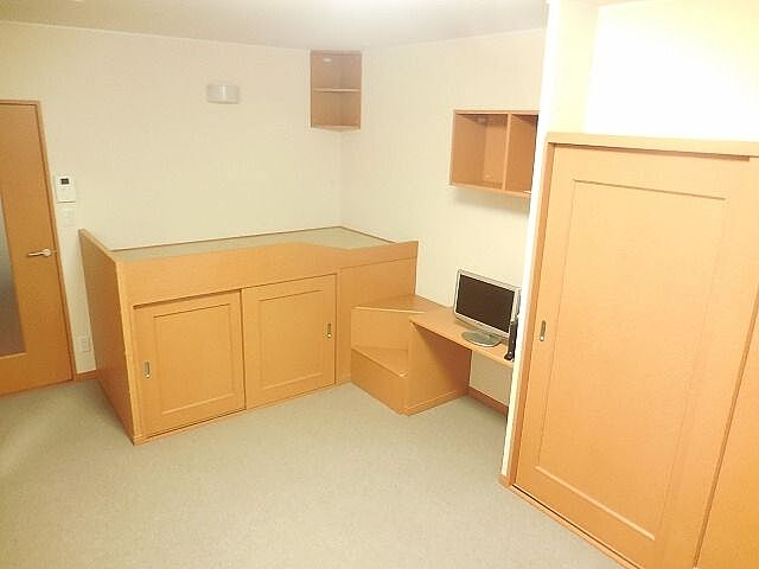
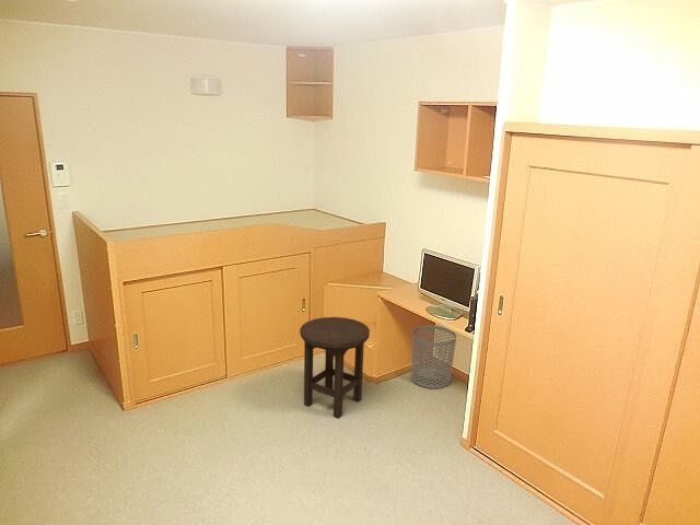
+ waste bin (432, 357)
+ stool (332, 366)
